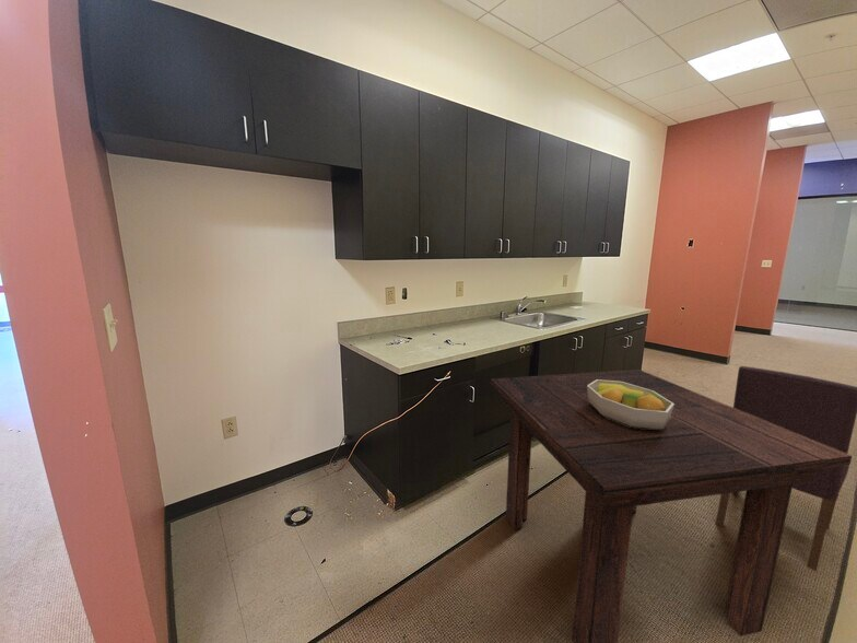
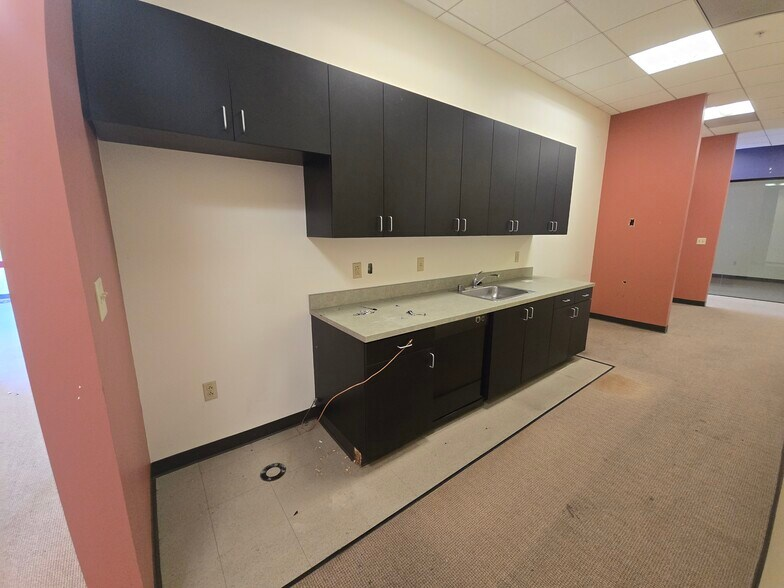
- fruit bowl (626, 399)
- dining chair (791, 431)
- dining table (619, 489)
